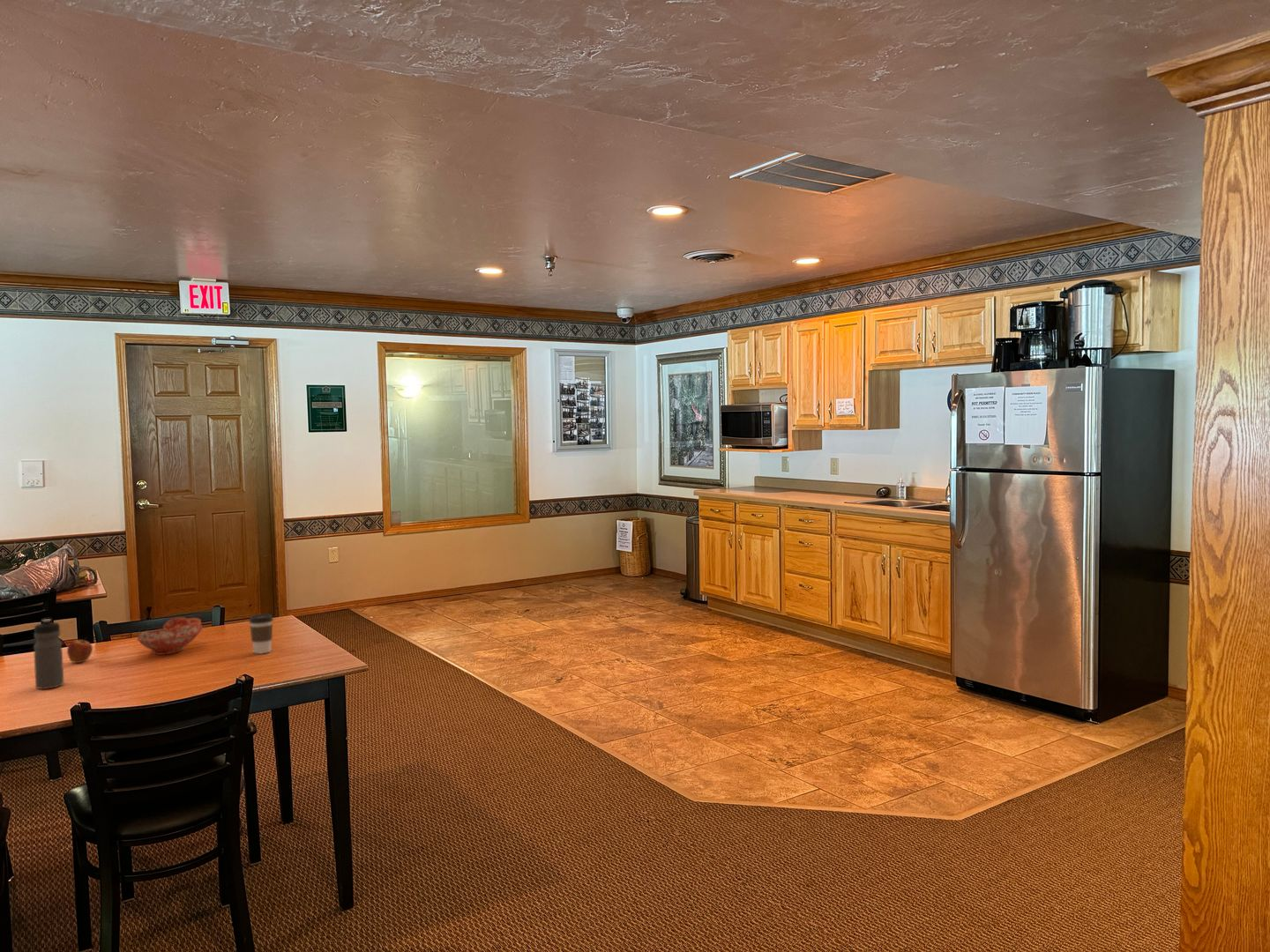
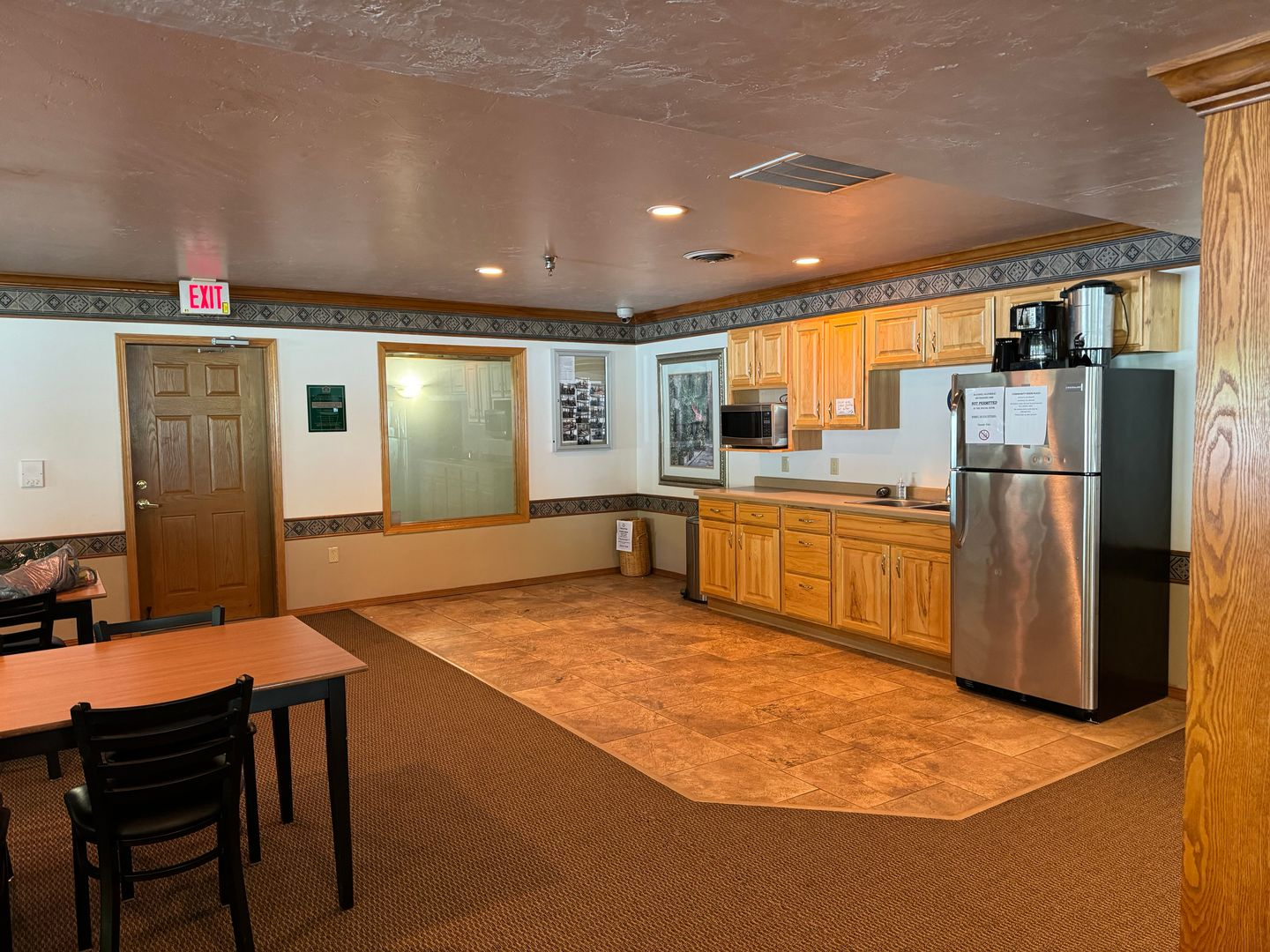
- coffee cup (261, 634)
- fruit (79, 650)
- ceramic bowl (172, 636)
- water bottle (48, 652)
